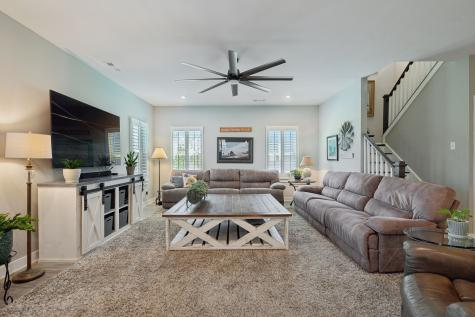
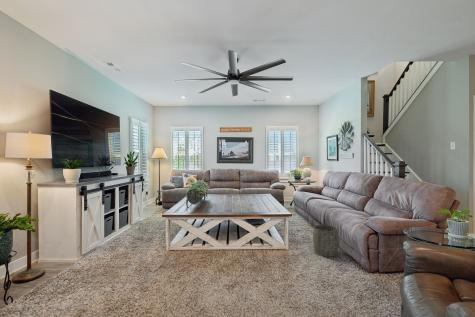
+ woven basket (325, 240)
